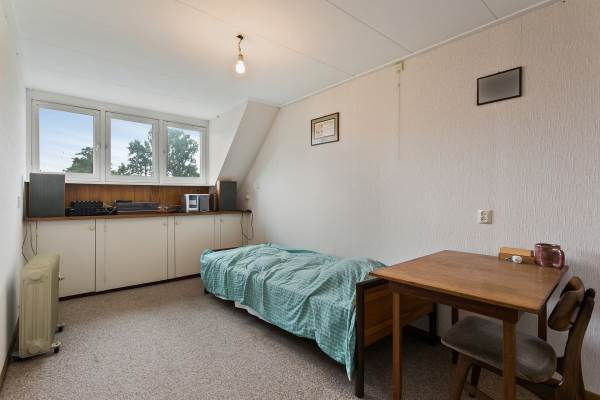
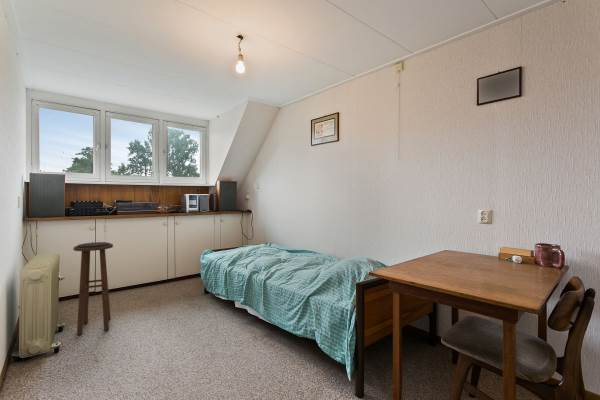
+ stool (94, 285)
